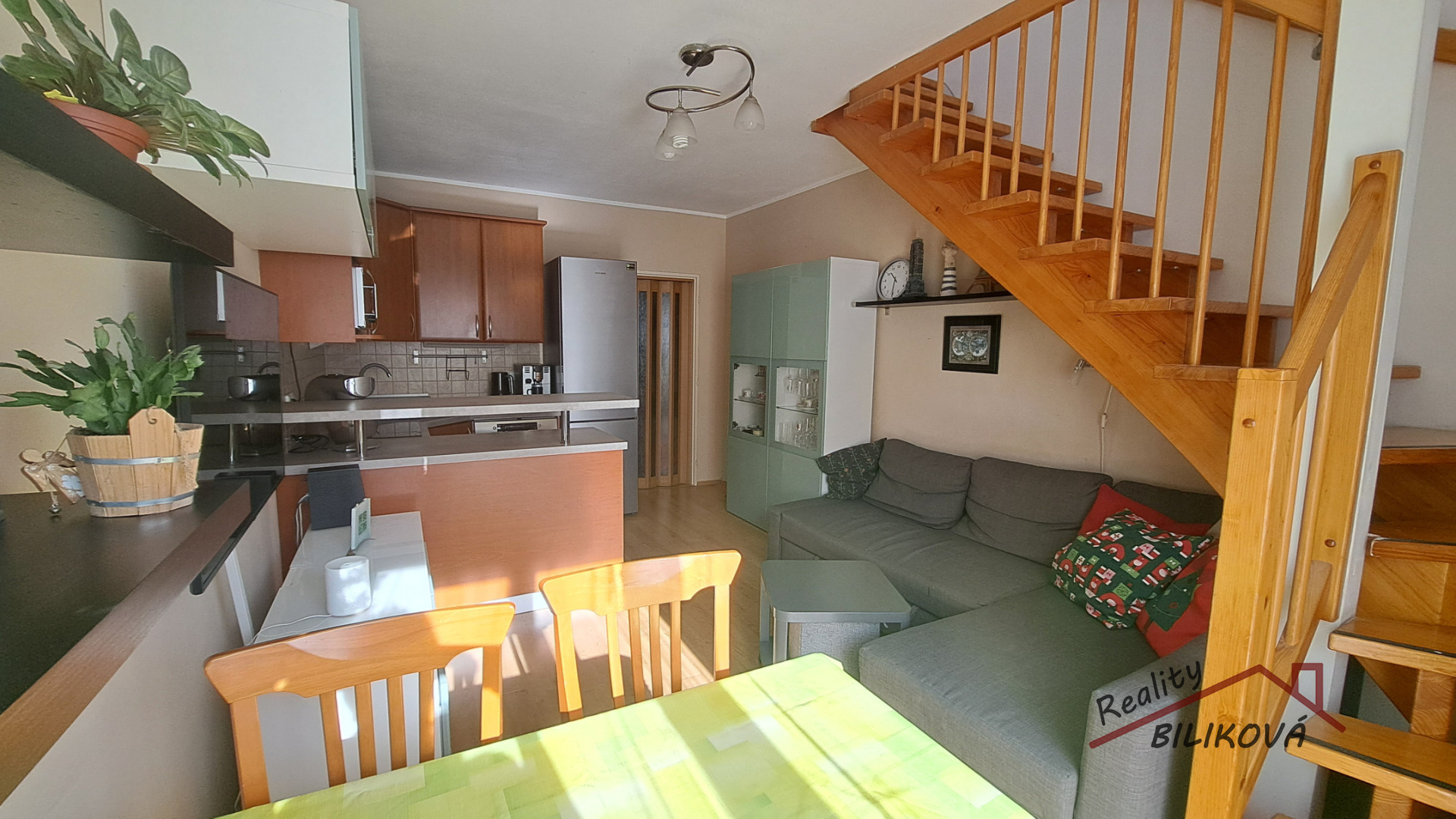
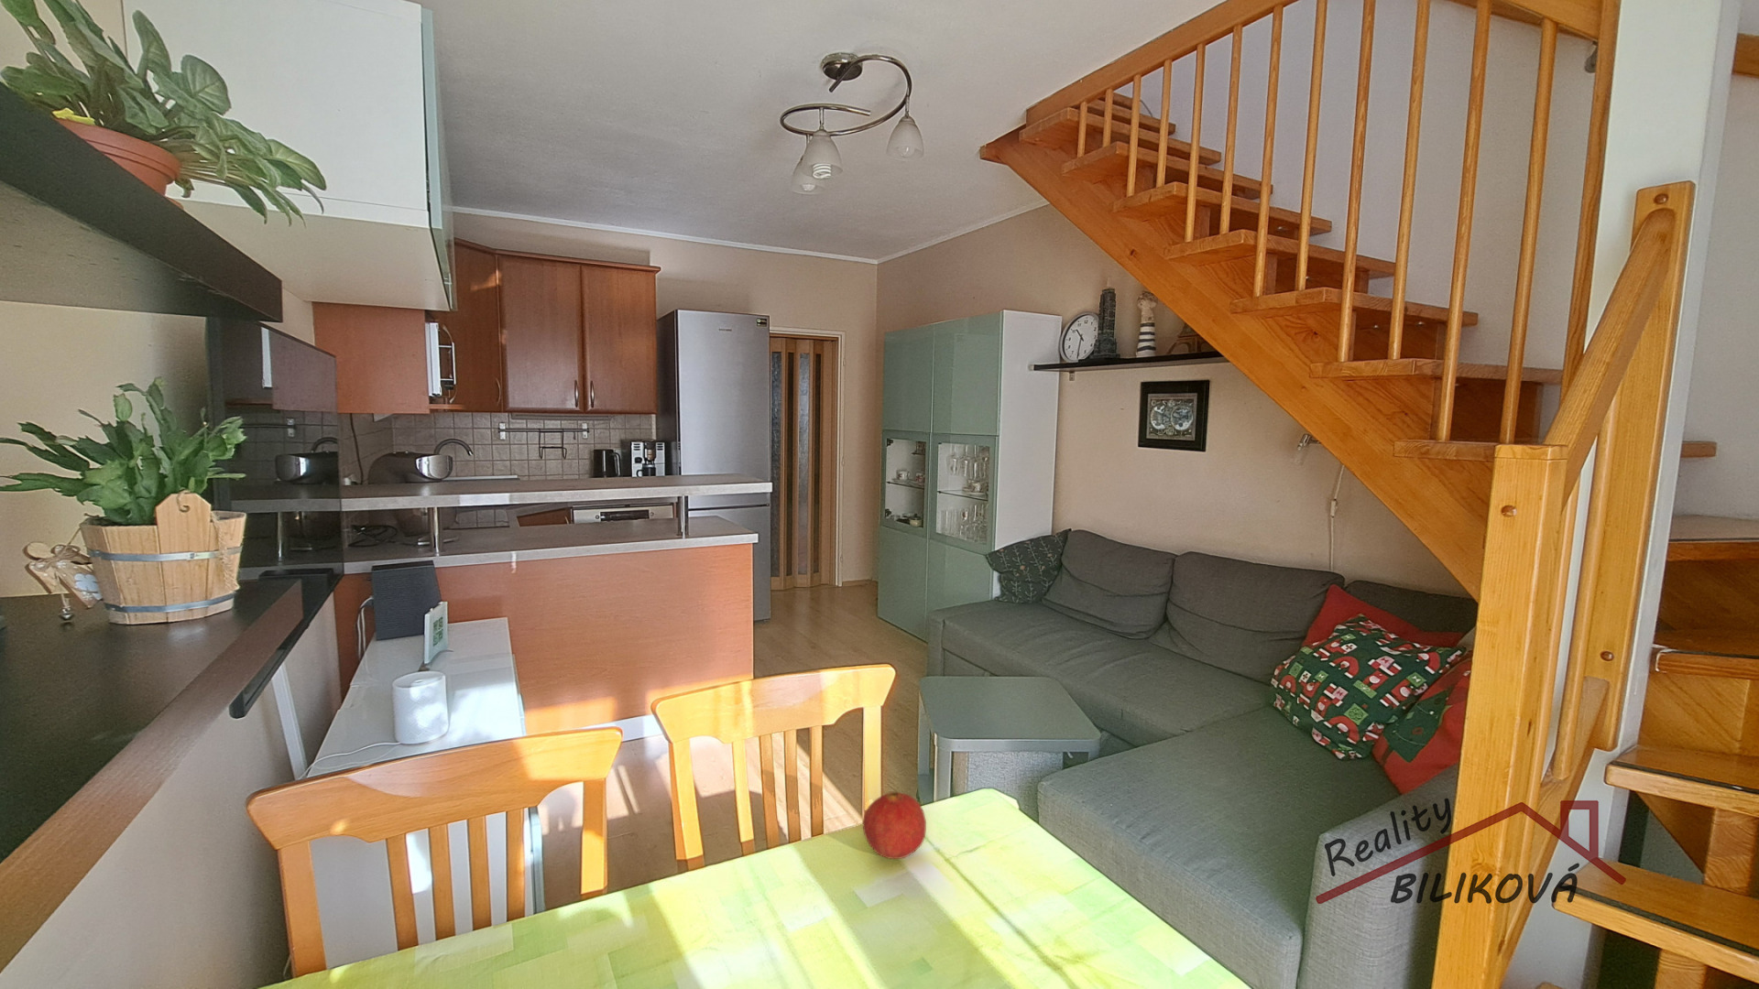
+ fruit (895, 822)
